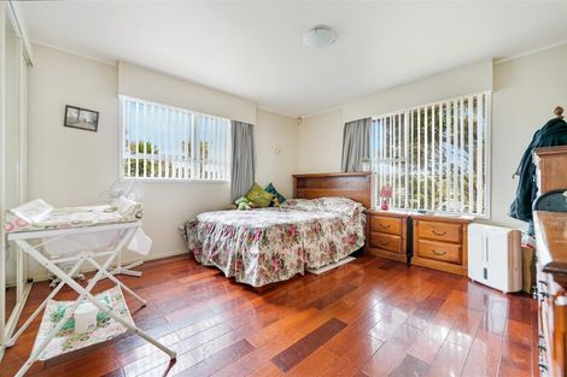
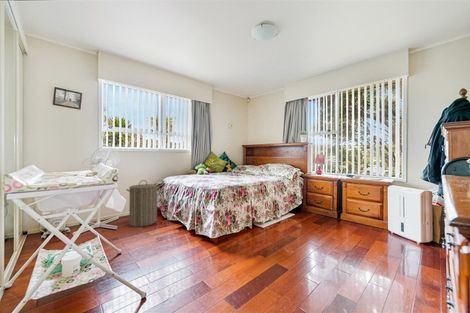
+ laundry hamper (143, 201)
